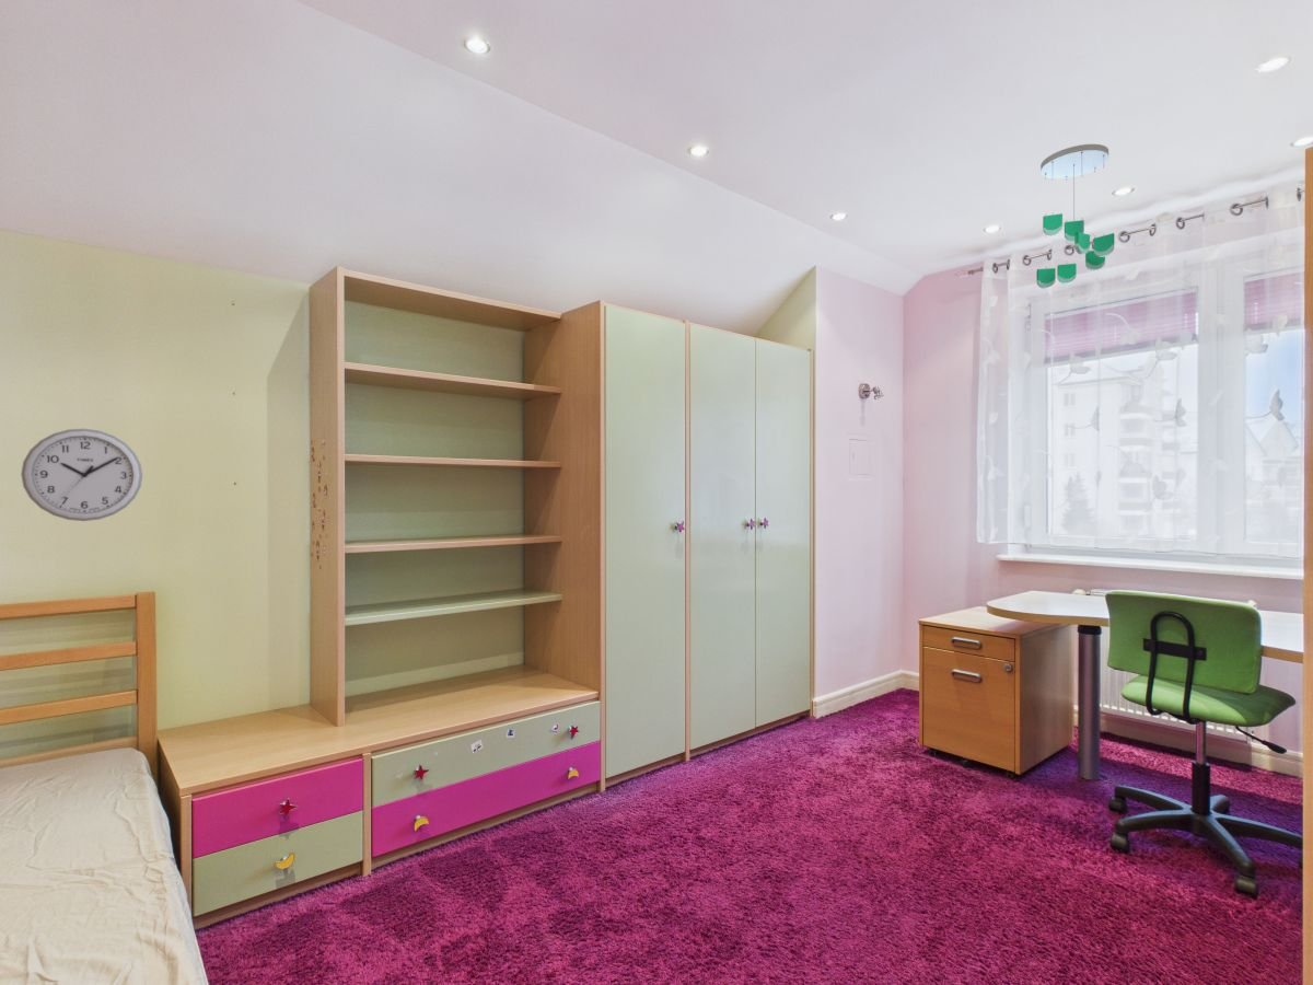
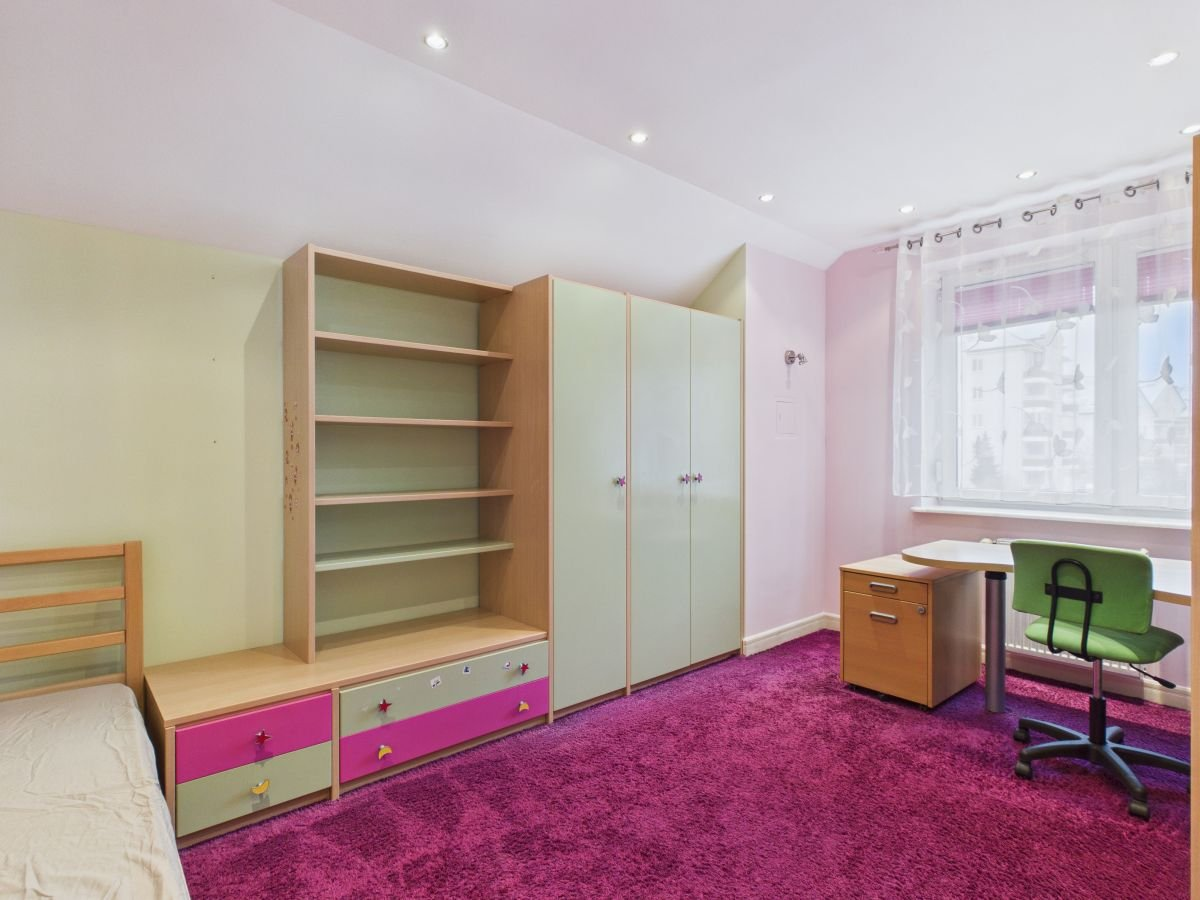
- wall clock (84, 474)
- ceiling mobile (1073, 220)
